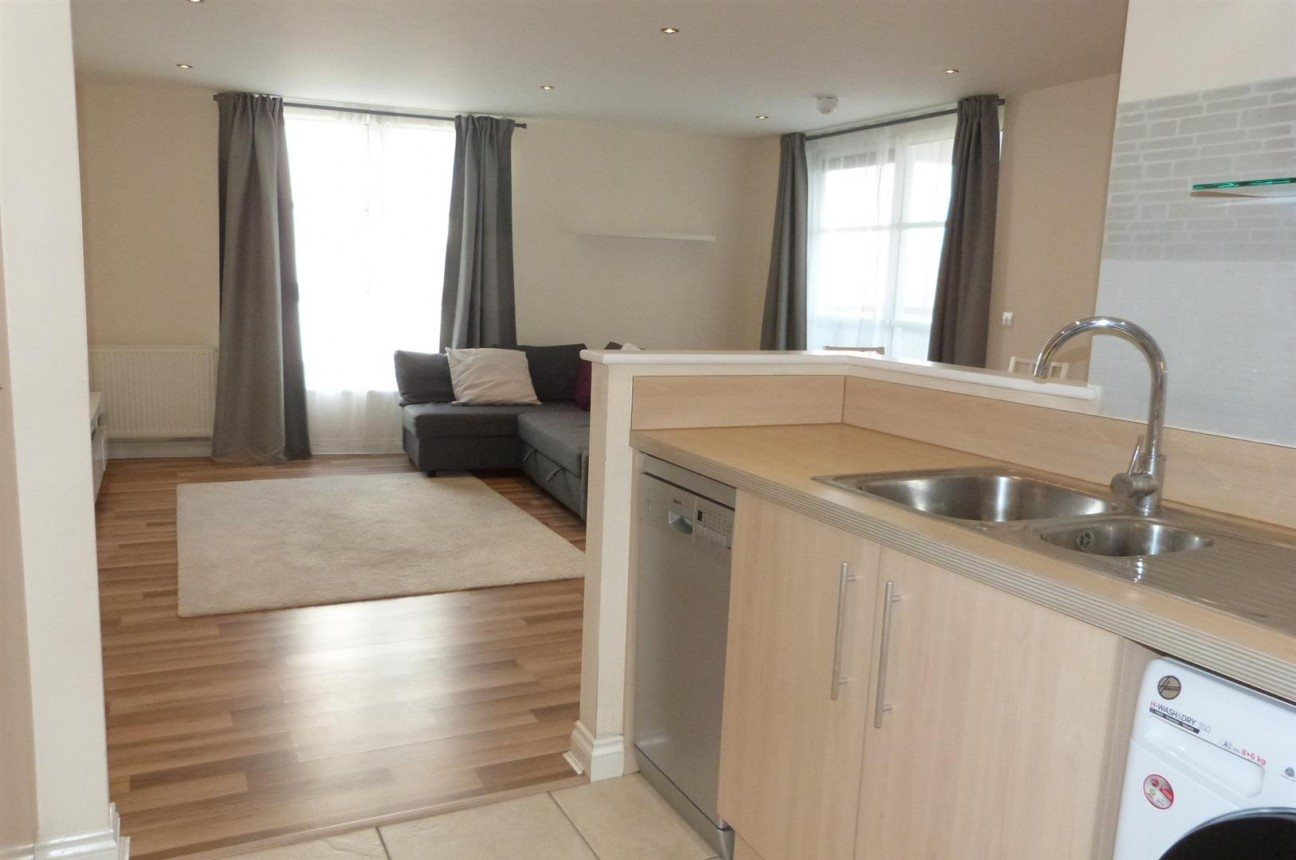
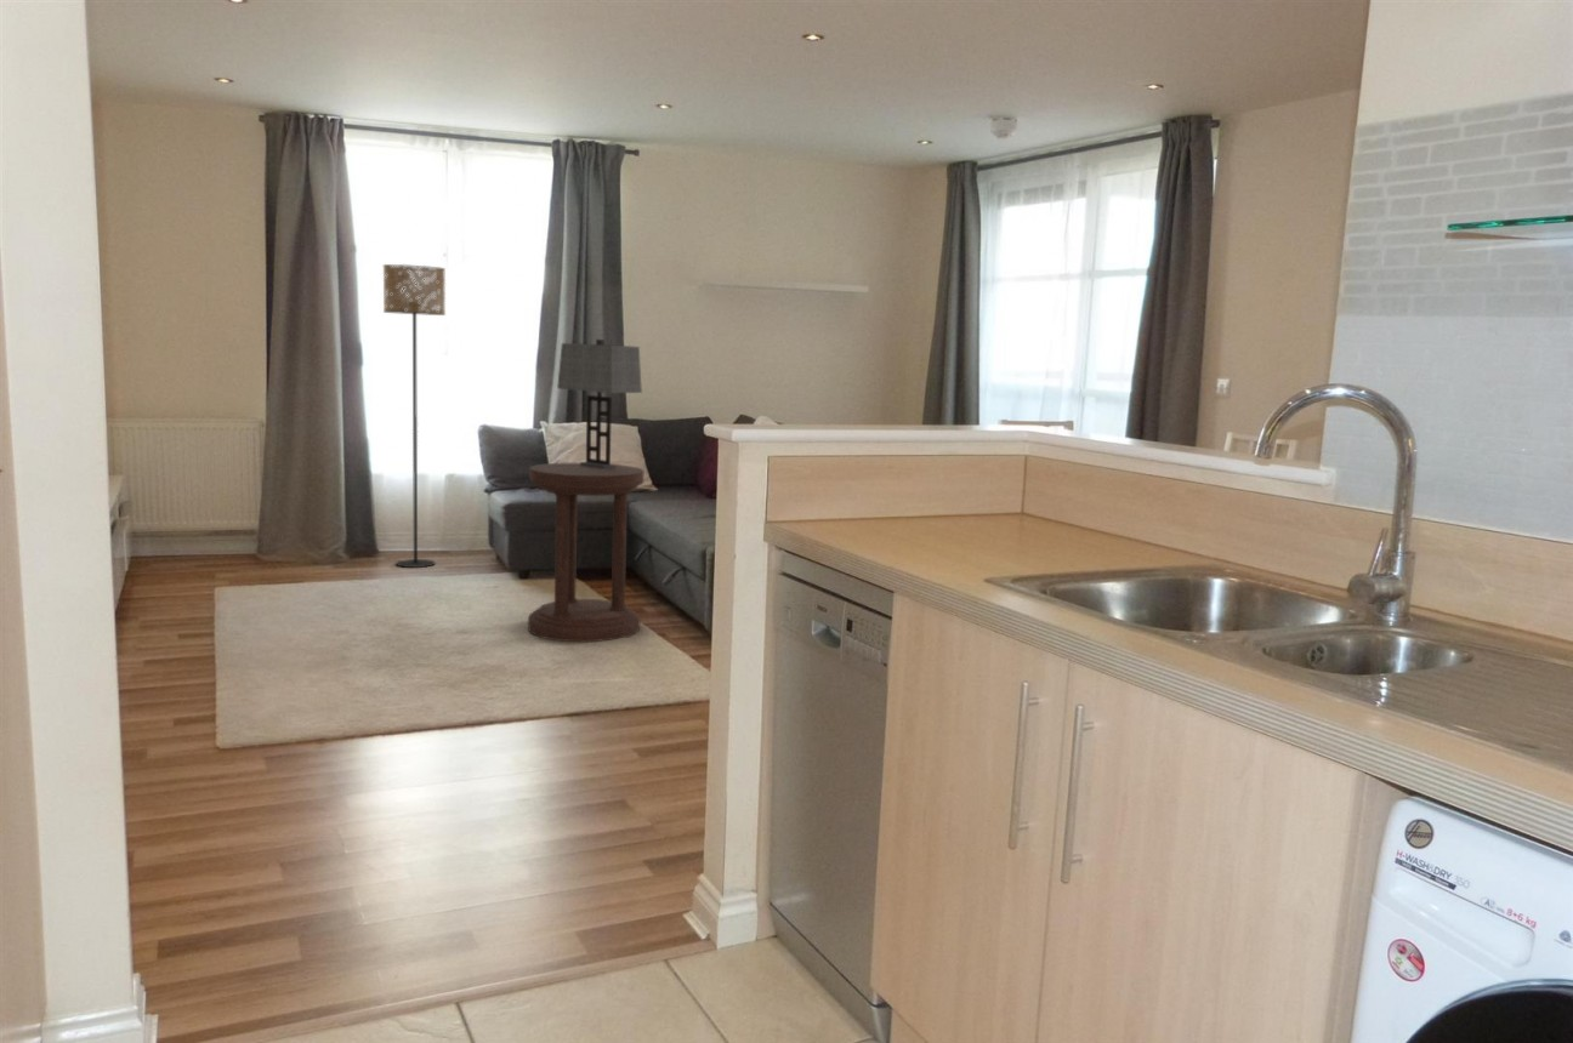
+ table lamp (598, 403)
+ floor lamp (414, 417)
+ side table (575, 549)
